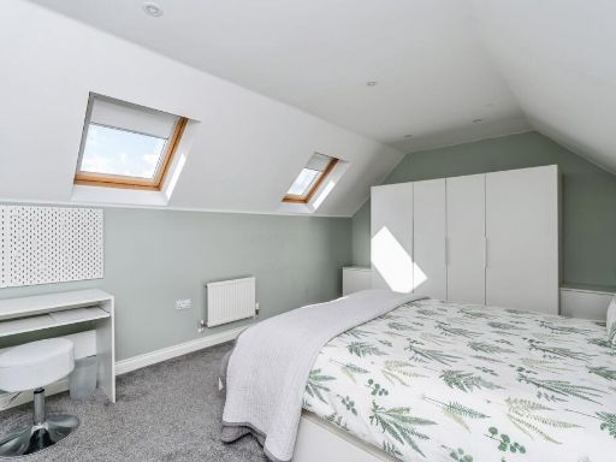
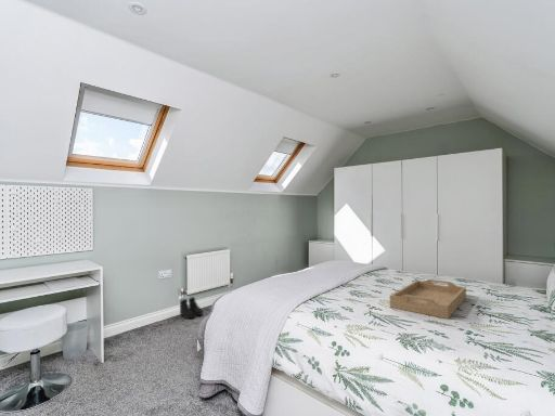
+ boots (191, 306)
+ serving tray (429, 295)
